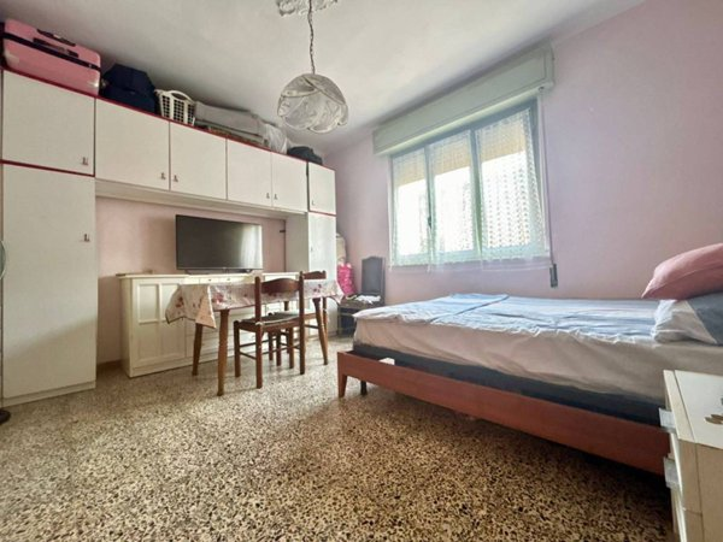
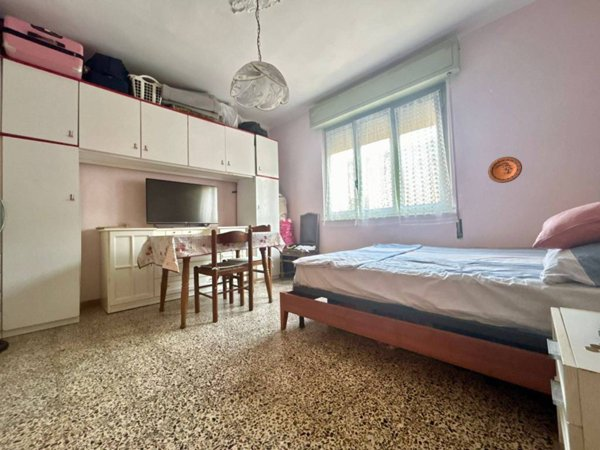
+ decorative plate (504, 169)
